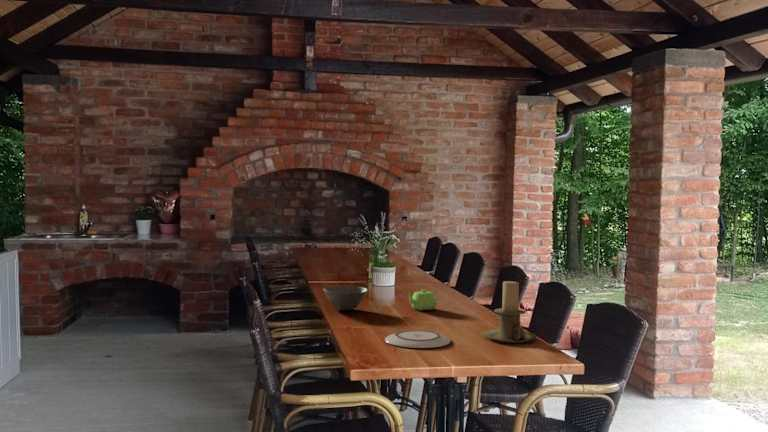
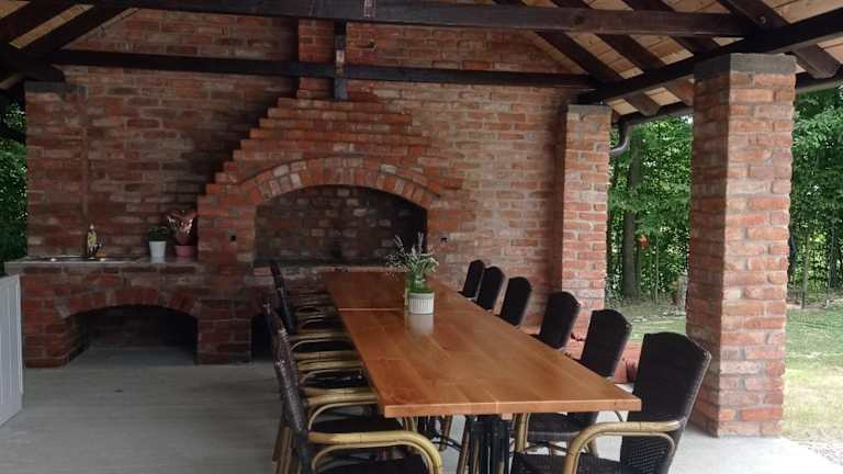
- bowl (345, 299)
- teapot (421, 299)
- candle holder (510, 309)
- plate (417, 337)
